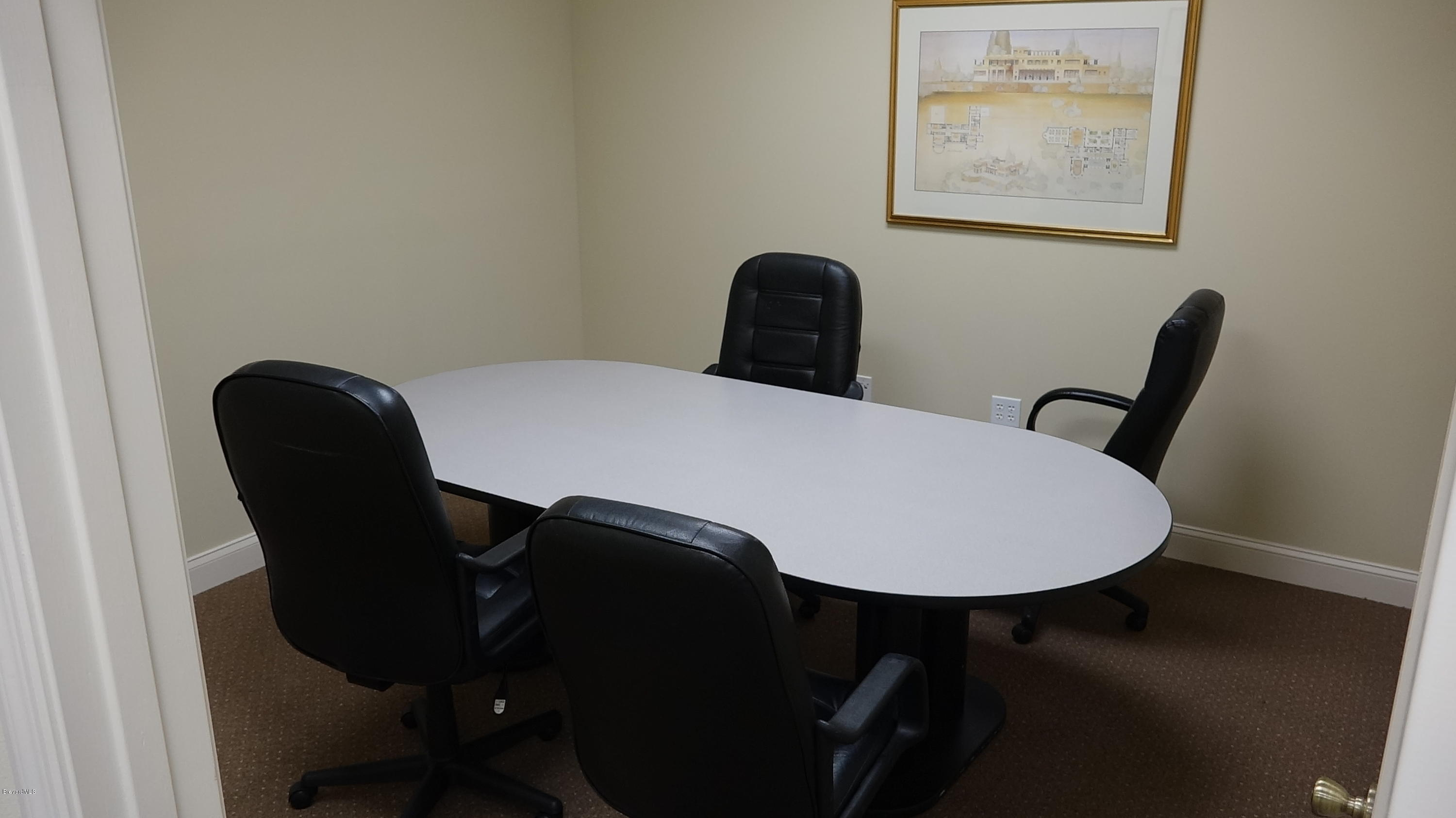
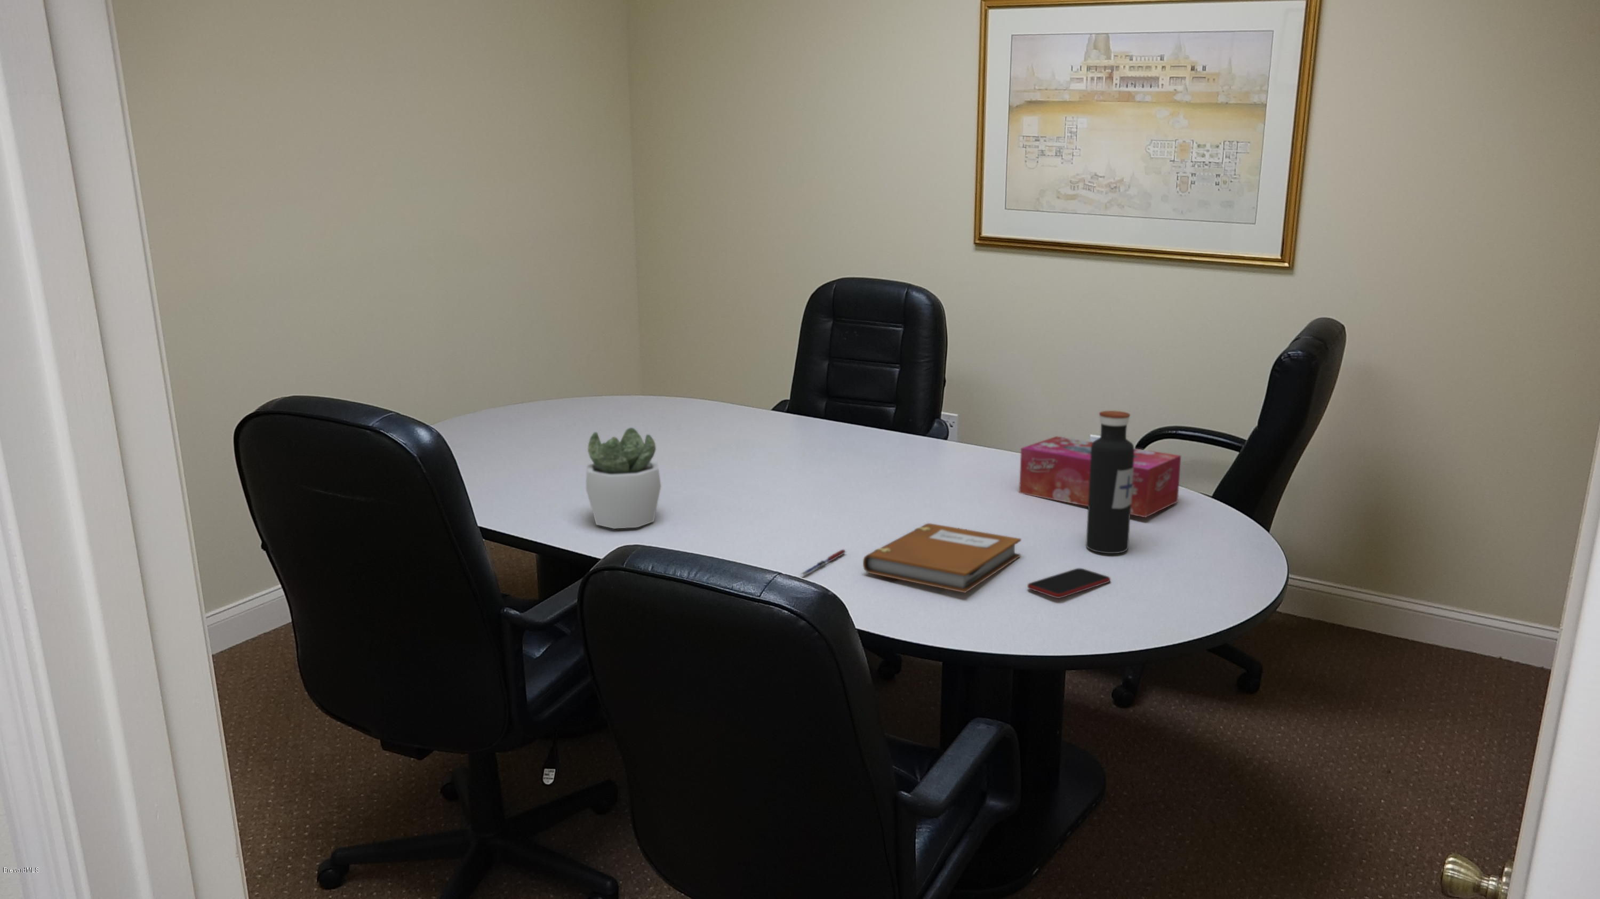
+ pen (823, 562)
+ notebook (945, 554)
+ water bottle (1110, 481)
+ succulent plant (623, 477)
+ smartphone (1069, 582)
+ tissue box (1089, 475)
